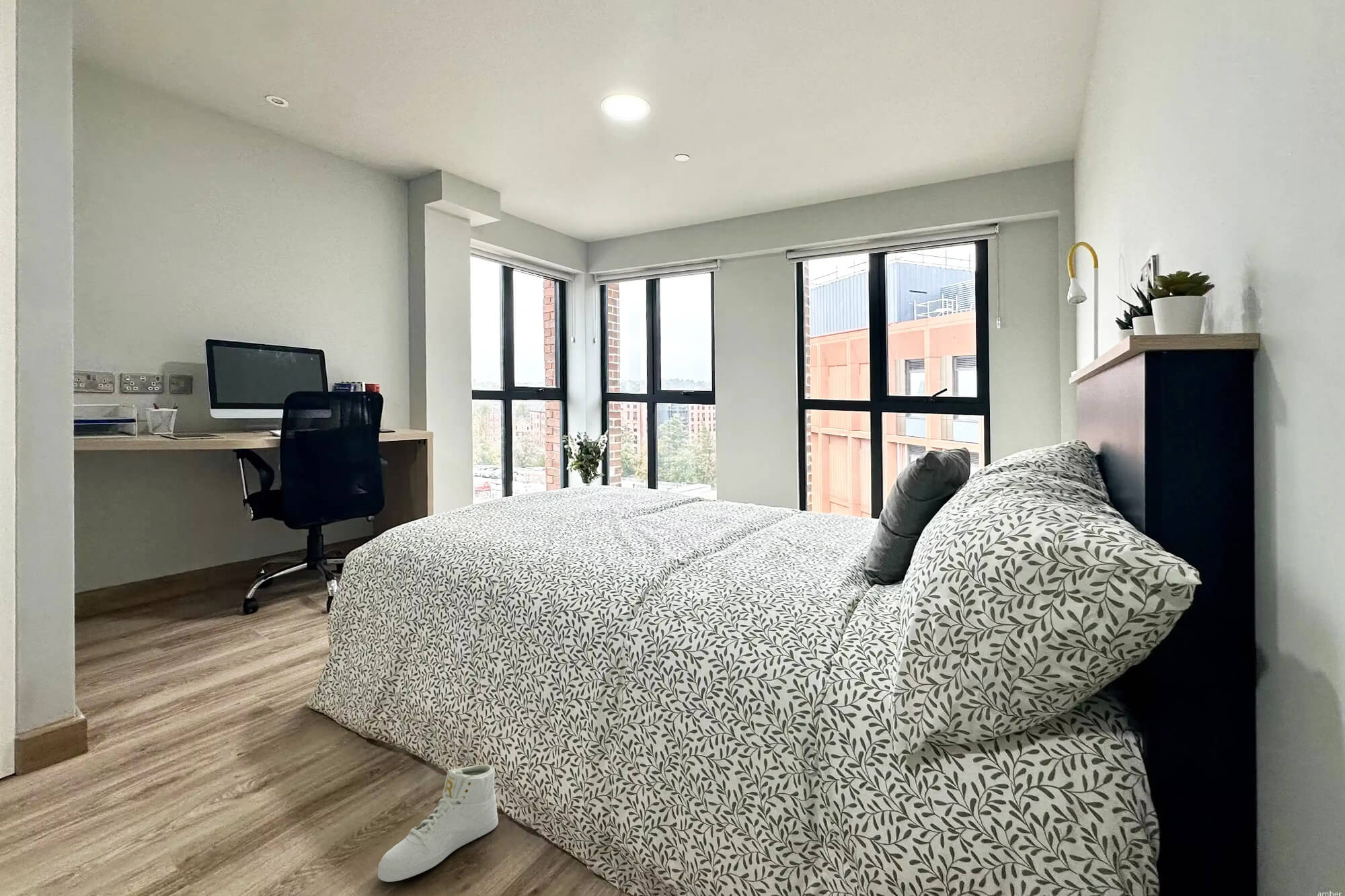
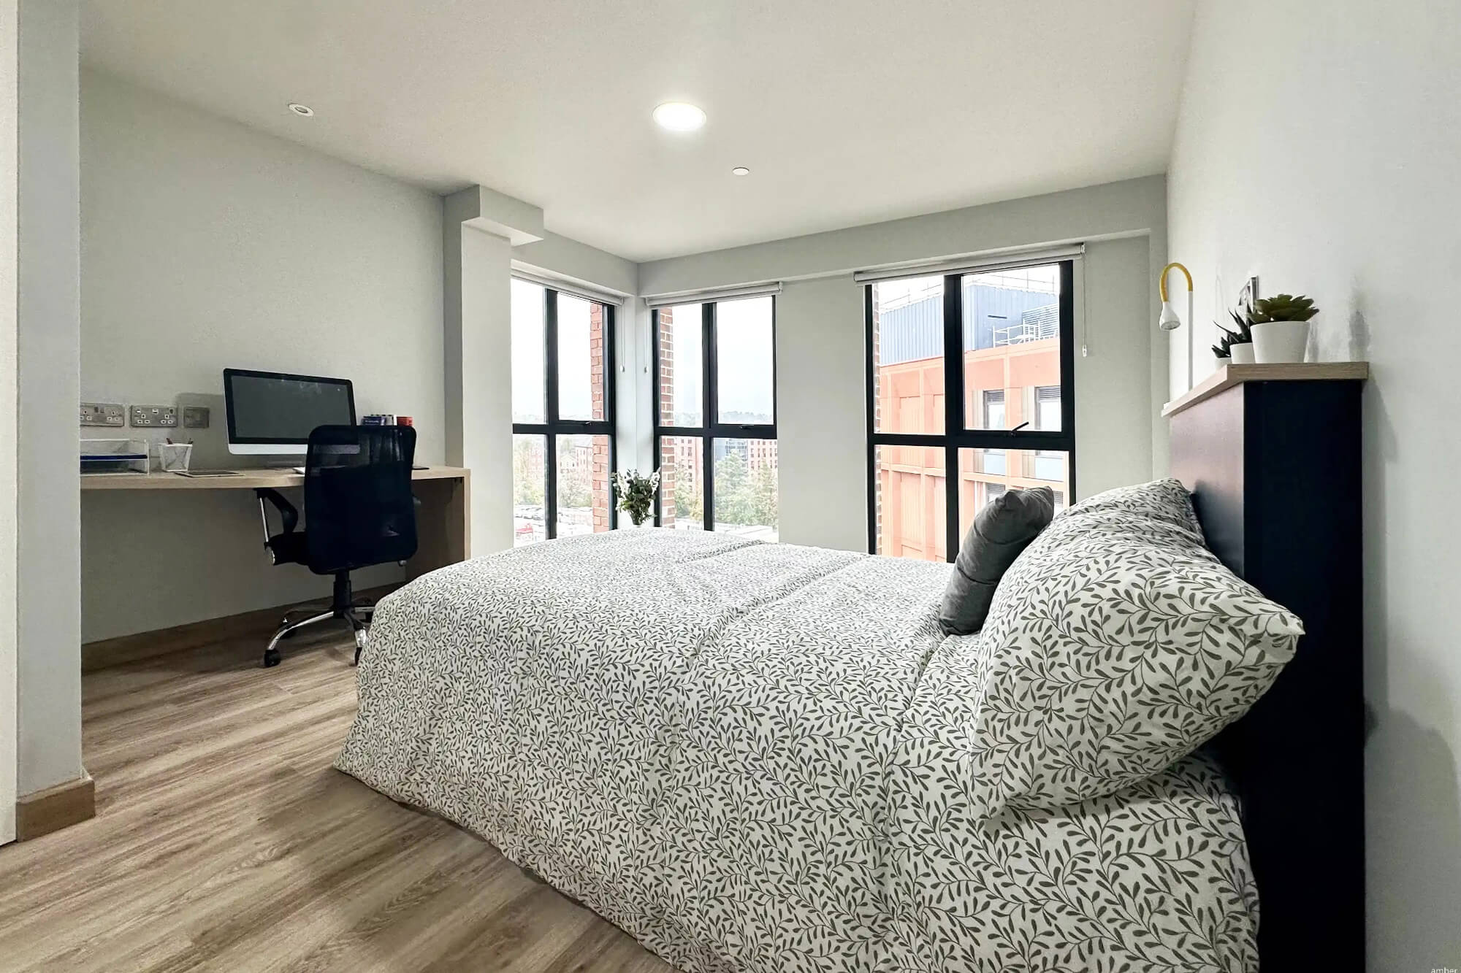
- sneaker (440, 812)
